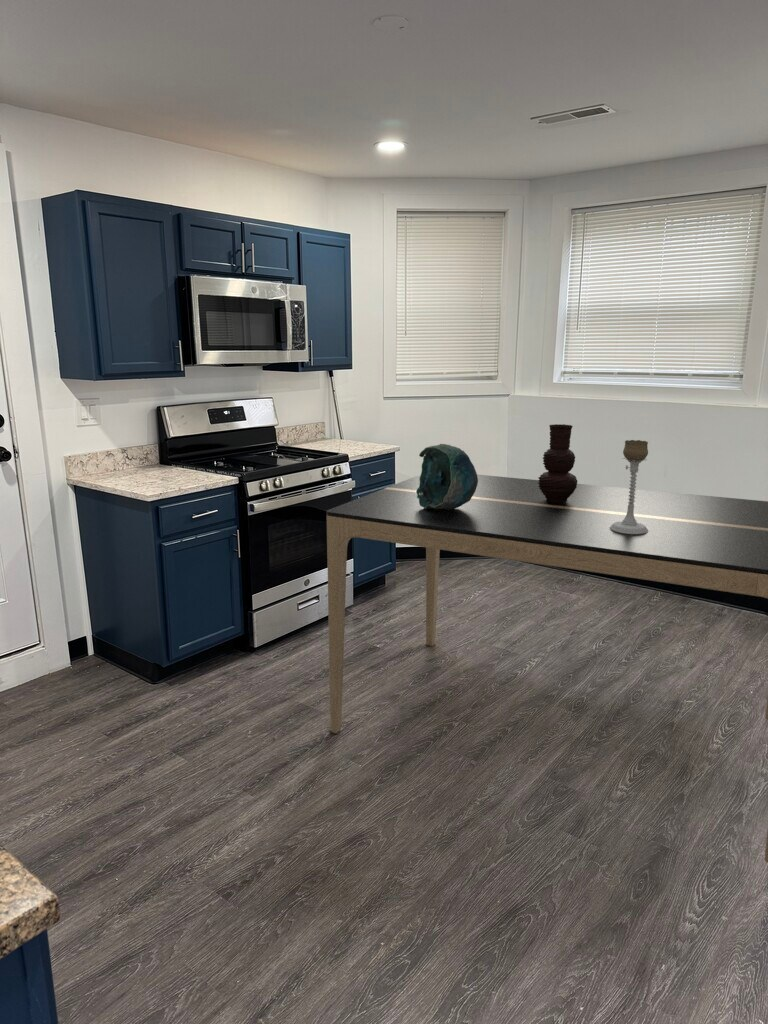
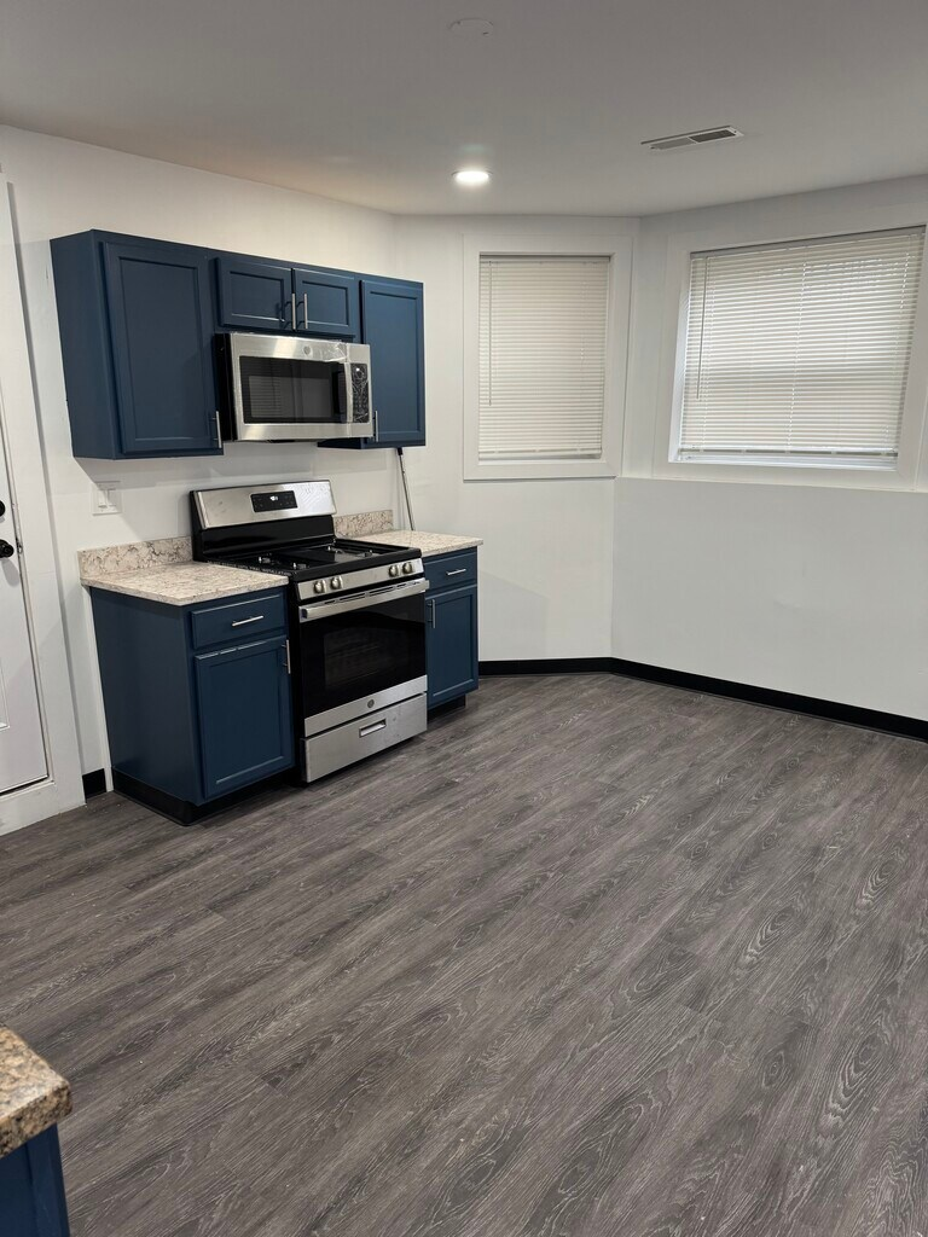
- candle holder (632, 485)
- decorative bowl (447, 476)
- dining table (569, 568)
- vase (558, 462)
